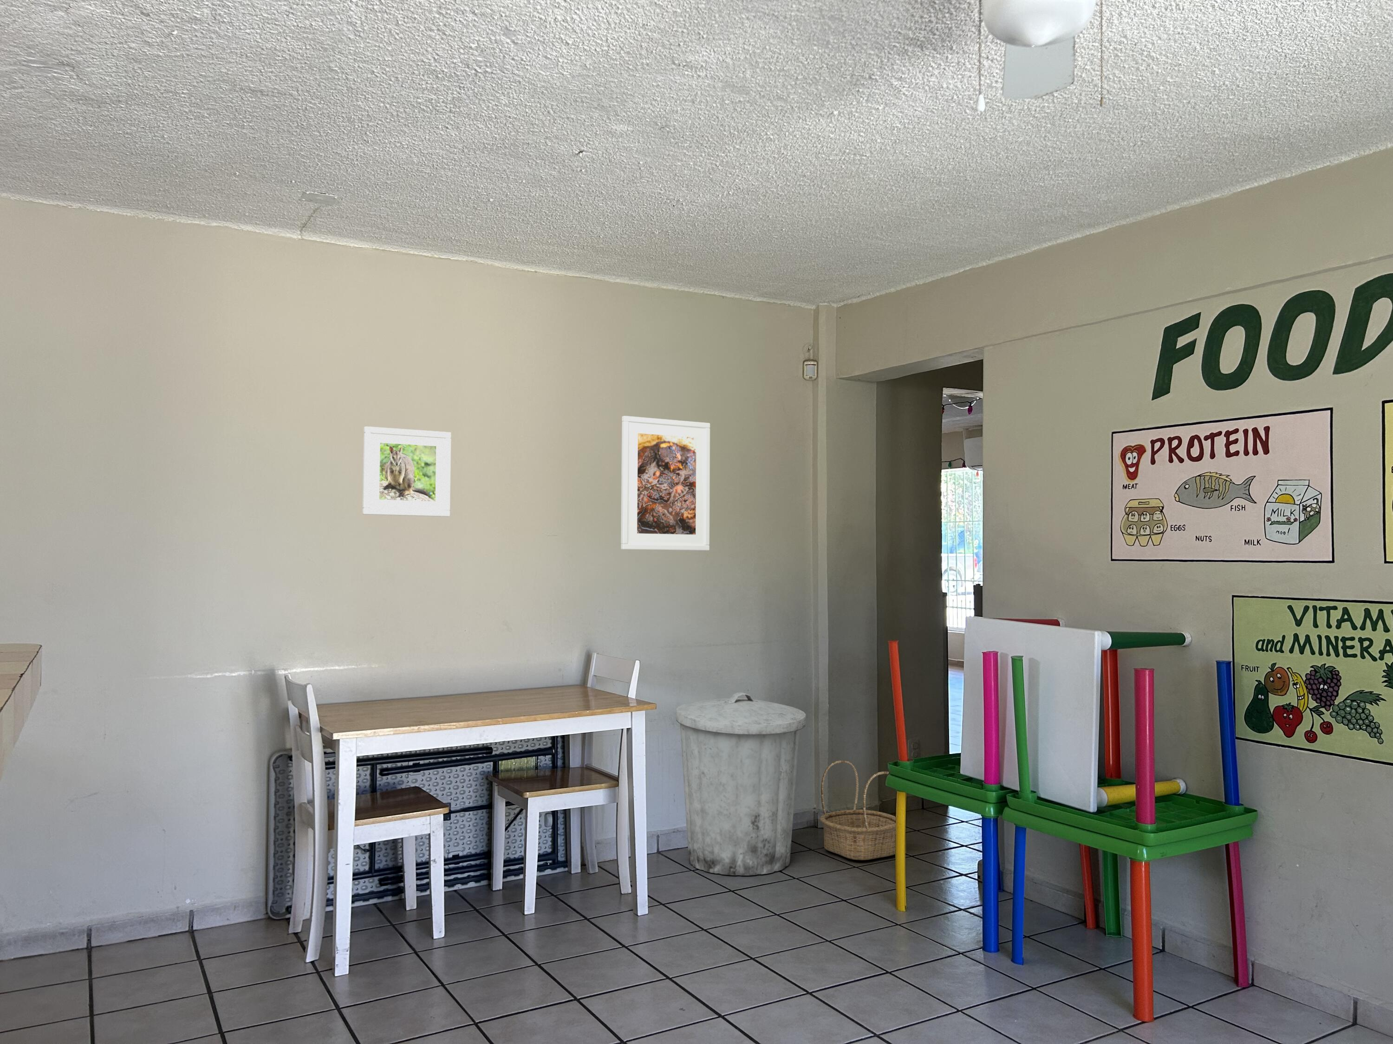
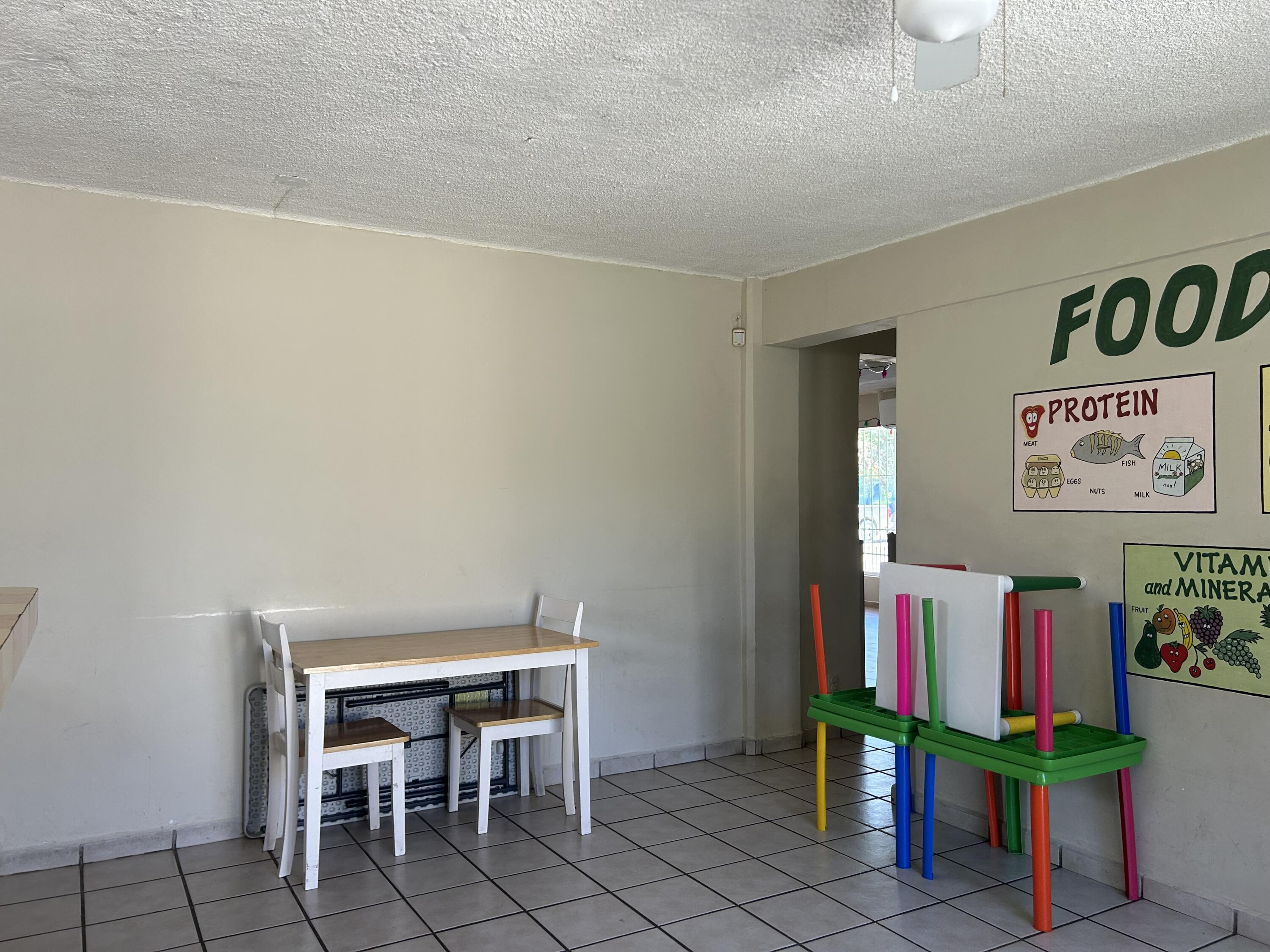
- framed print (407, 473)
- basket (860, 809)
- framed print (666, 485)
- trash can (740, 776)
